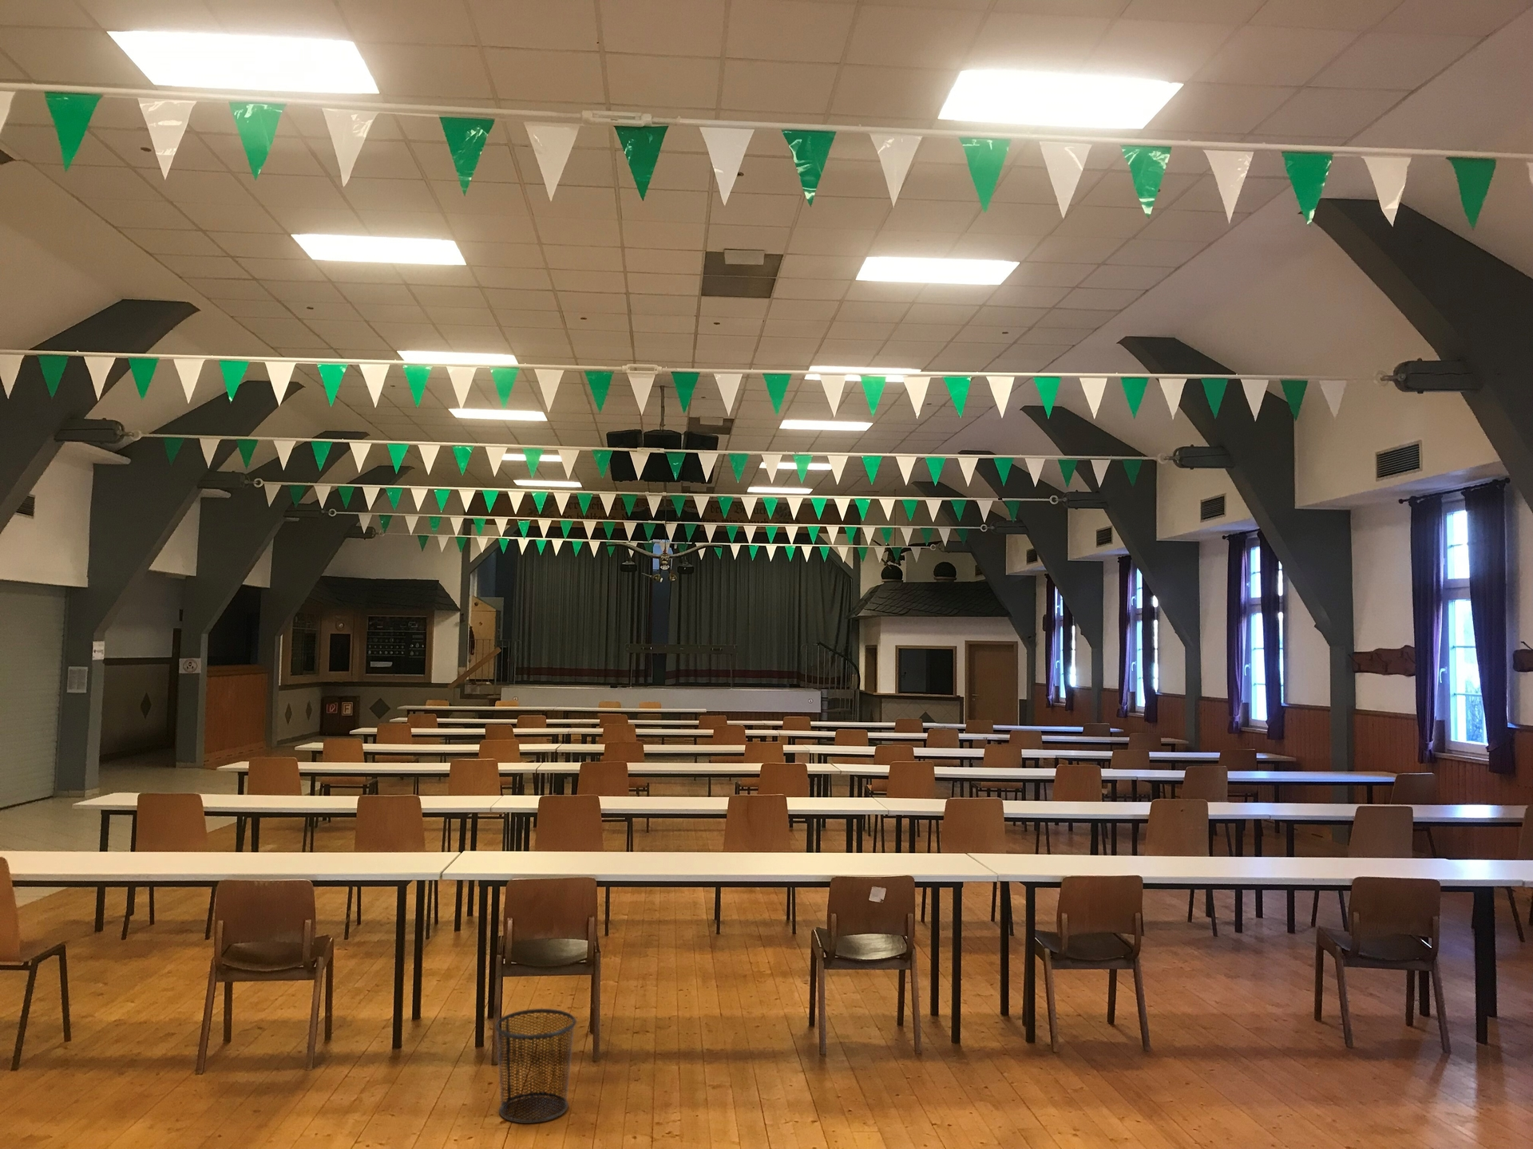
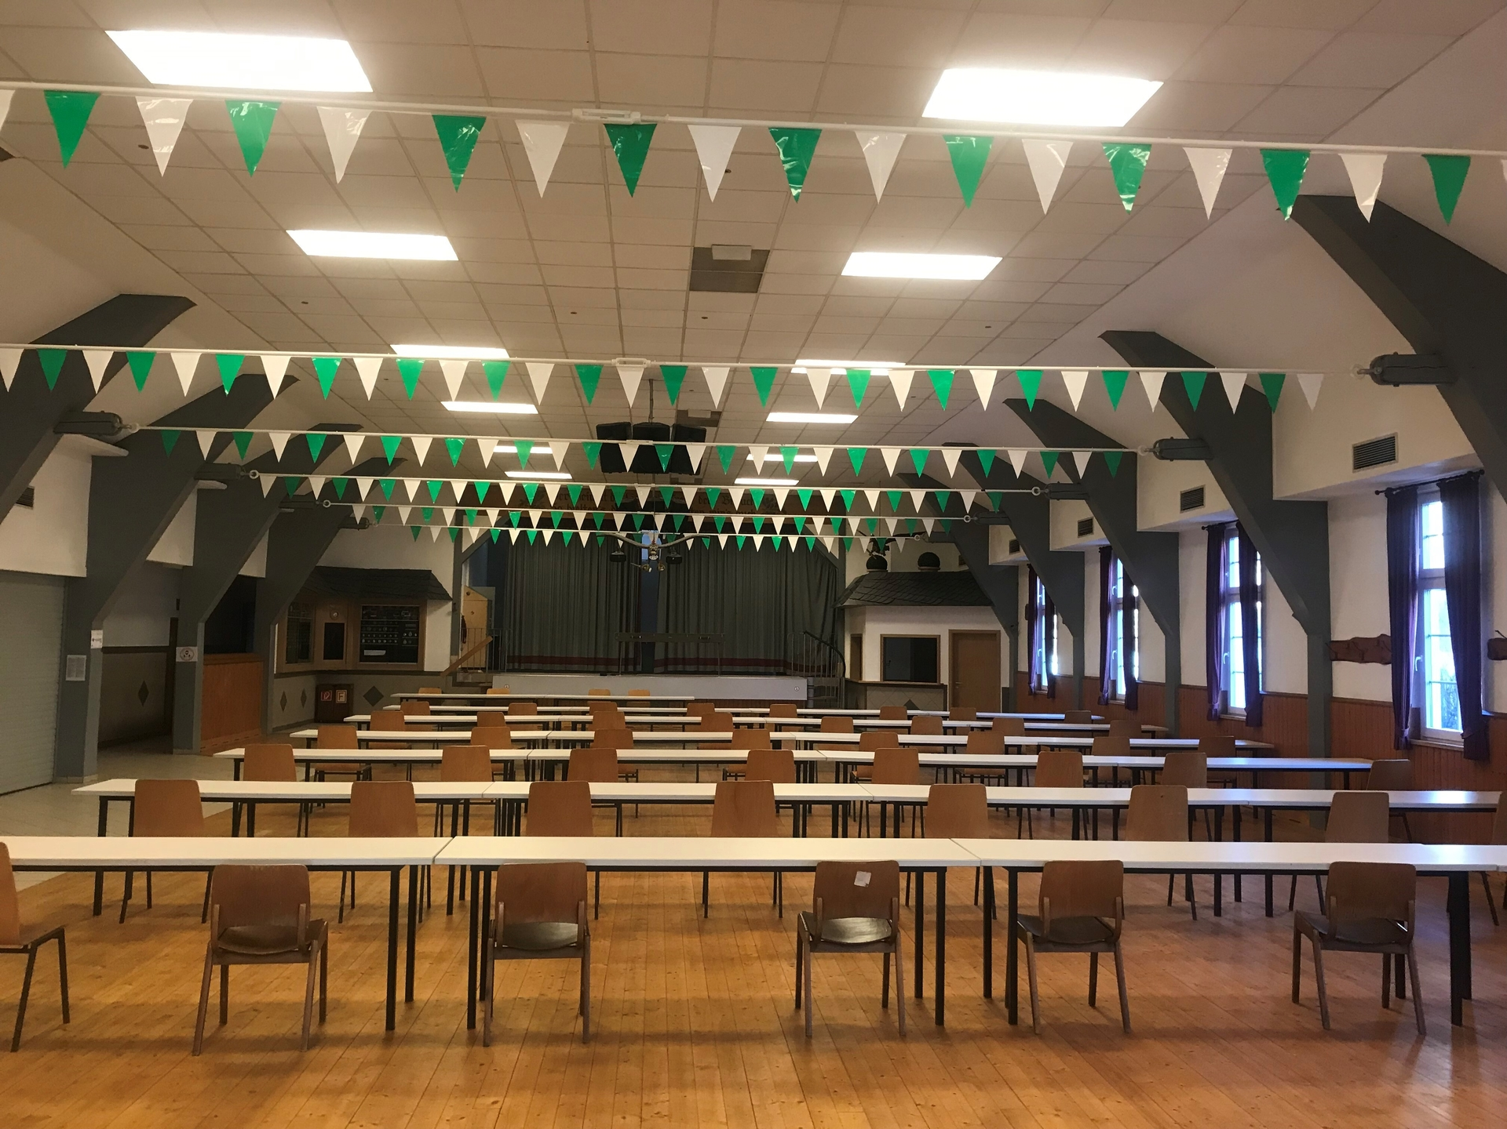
- trash can (535, 1066)
